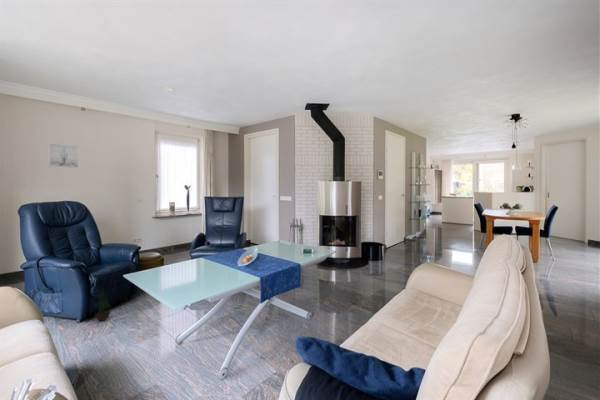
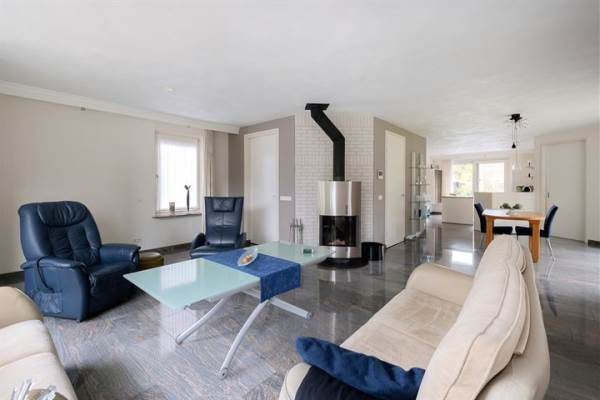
- potted plant (102, 301)
- wall art (63, 156)
